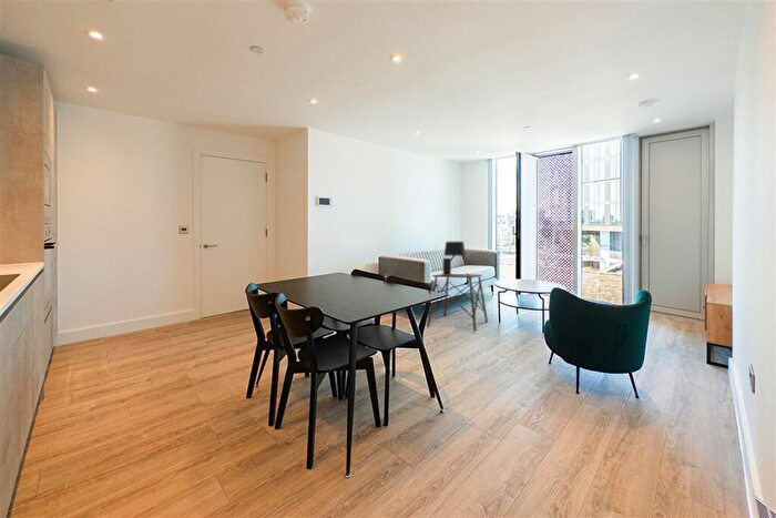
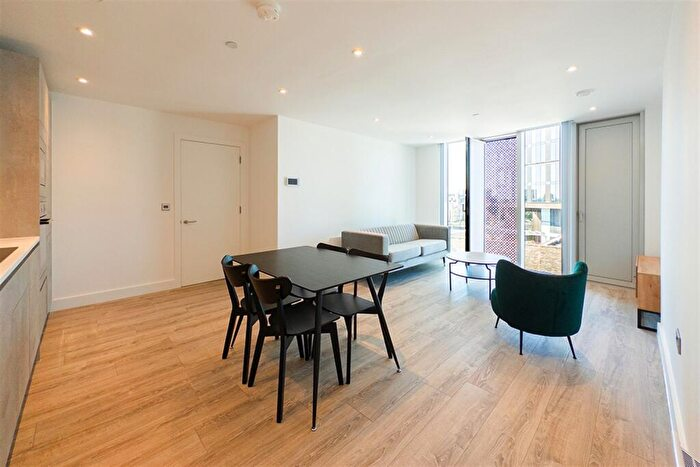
- table lamp (452, 257)
- side table (458, 298)
